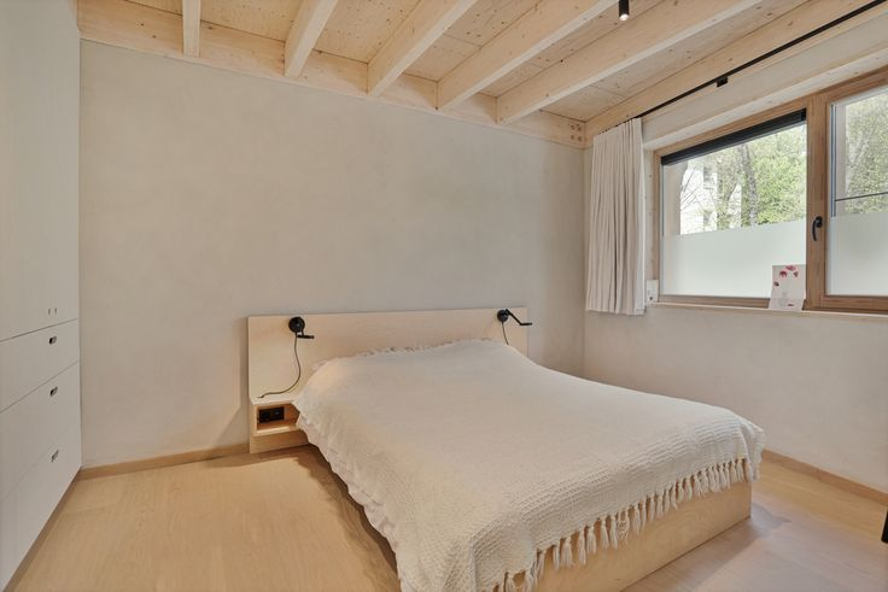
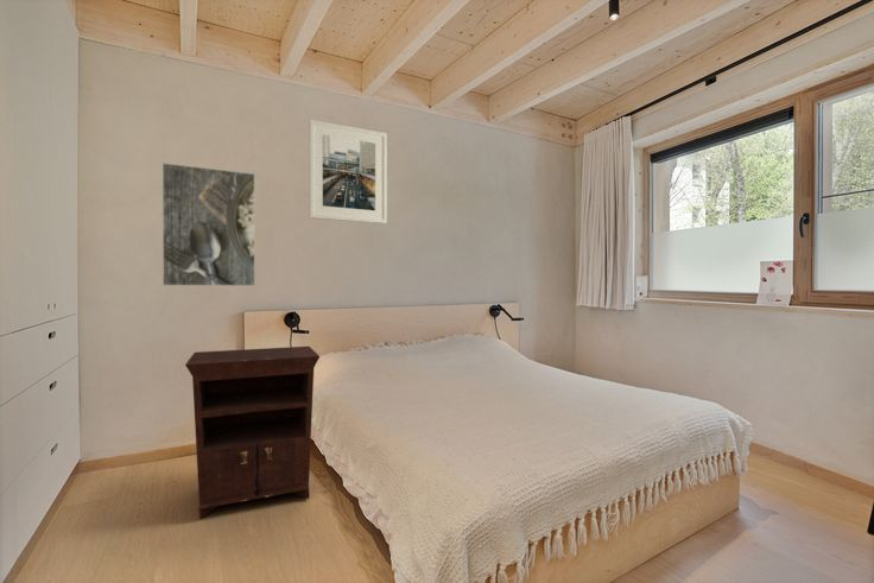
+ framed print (210, 227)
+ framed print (349, 173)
+ nightstand (255, 423)
